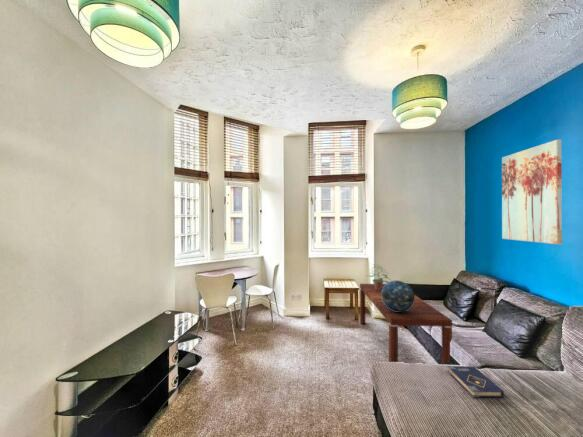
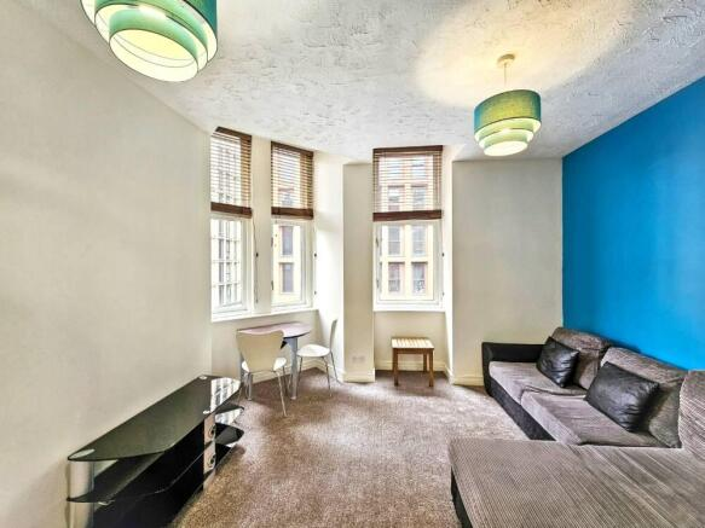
- coffee table (395, 321)
- book (473, 380)
- decorative sphere (397, 295)
- wall art (528, 195)
- potted plant (378, 276)
